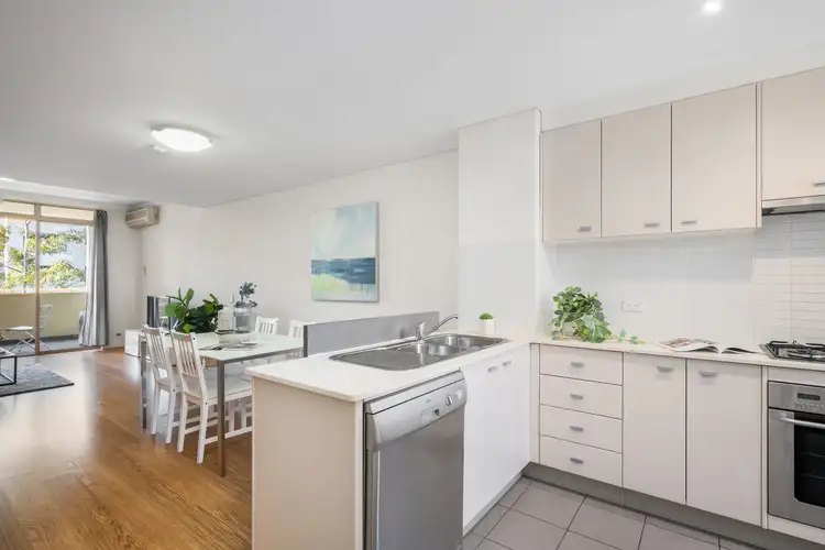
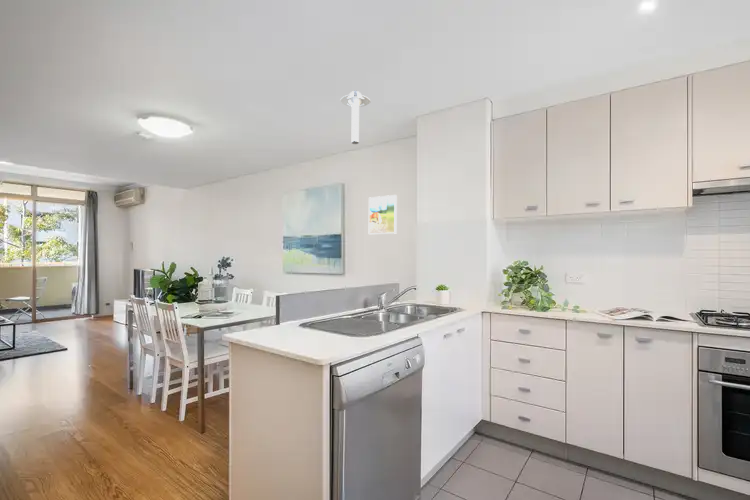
+ ceiling light (355, 117)
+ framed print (382, 215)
